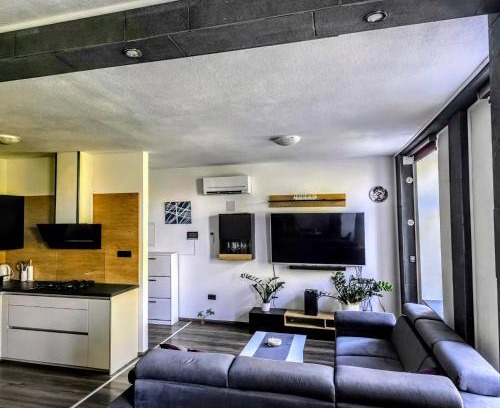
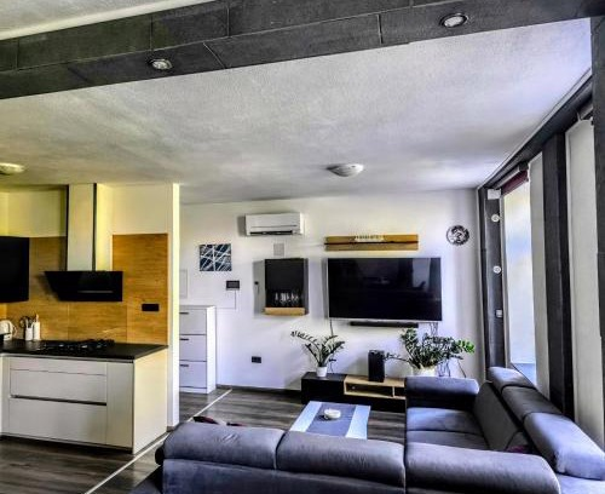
- potted plant (205, 316)
